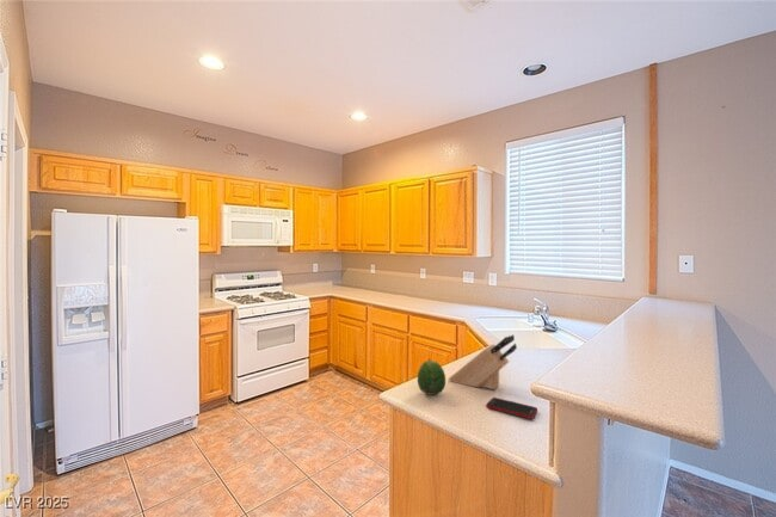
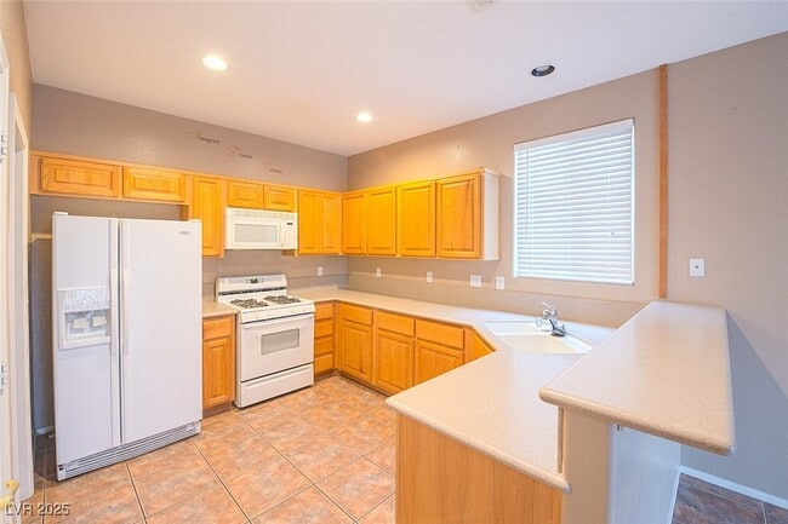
- cell phone (511, 407)
- fruit (431, 376)
- knife block (482, 357)
